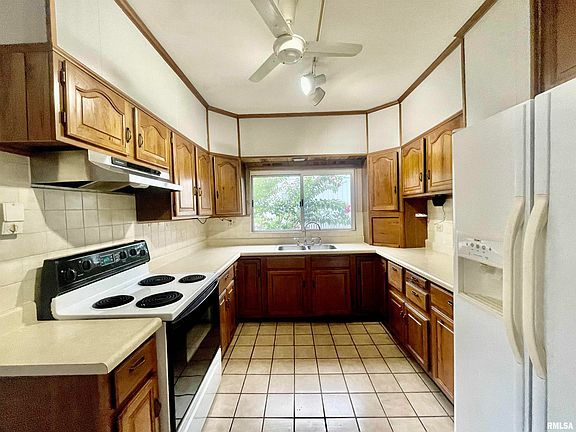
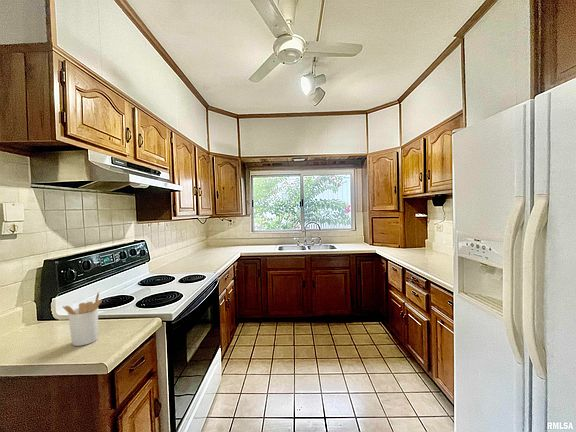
+ utensil holder (86, 319)
